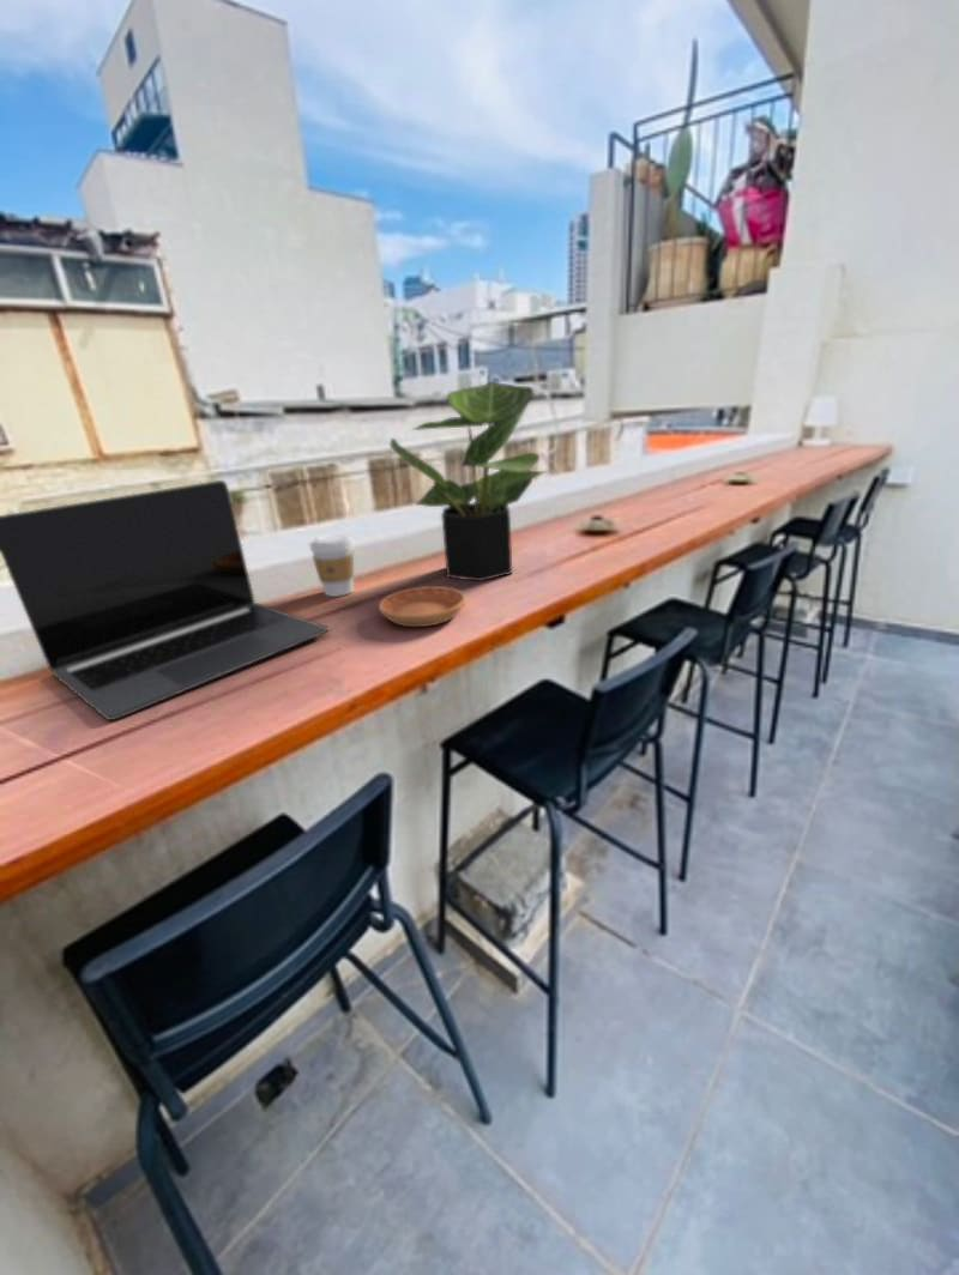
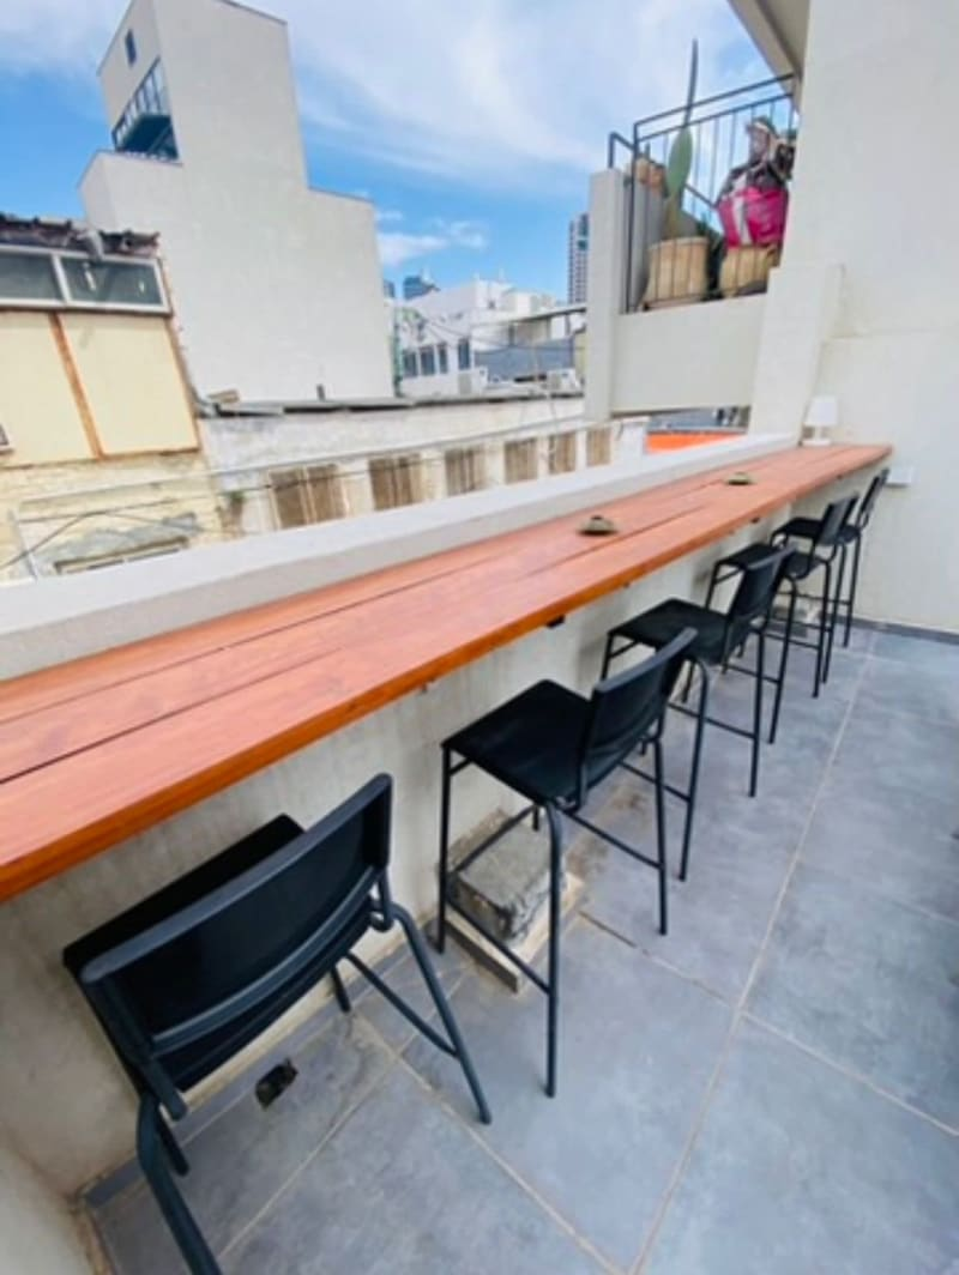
- saucer (422, 606)
- coffee cup (334, 564)
- laptop (177, 581)
- potted plant (488, 479)
